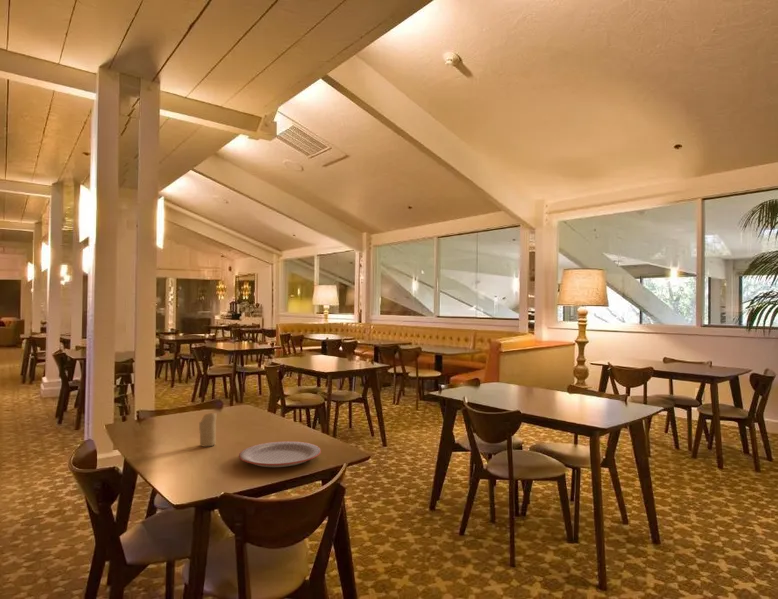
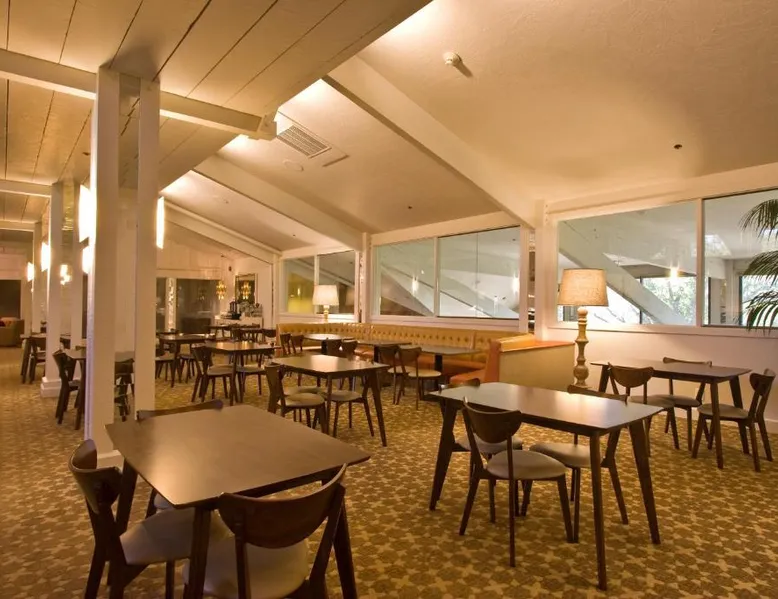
- candle (207, 429)
- plate (280, 455)
